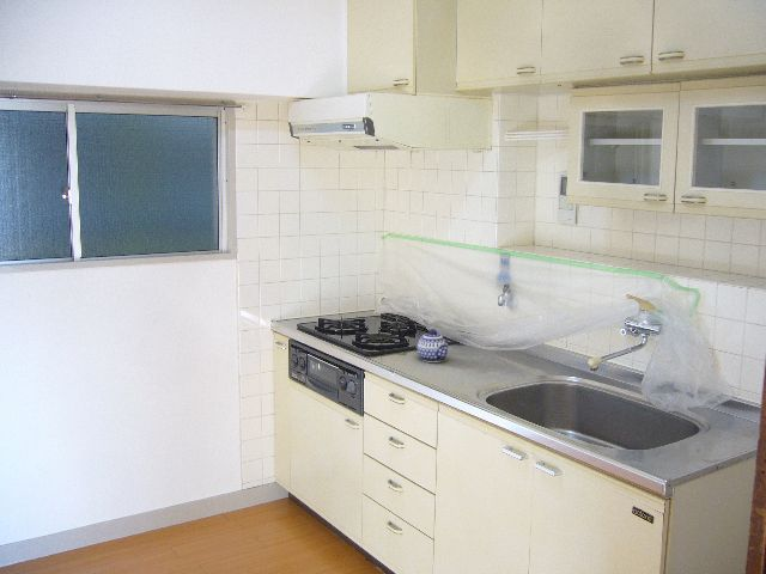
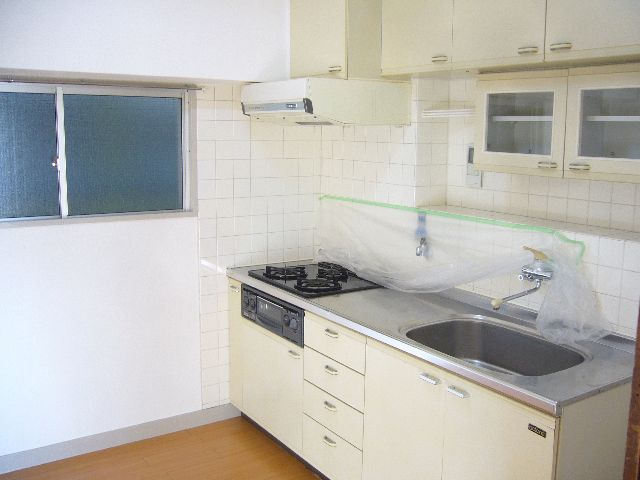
- teapot (432, 344)
